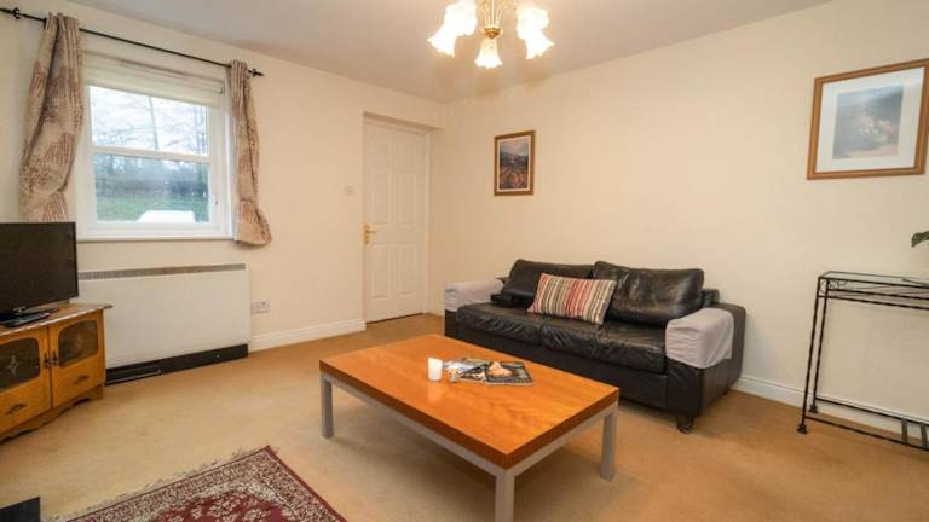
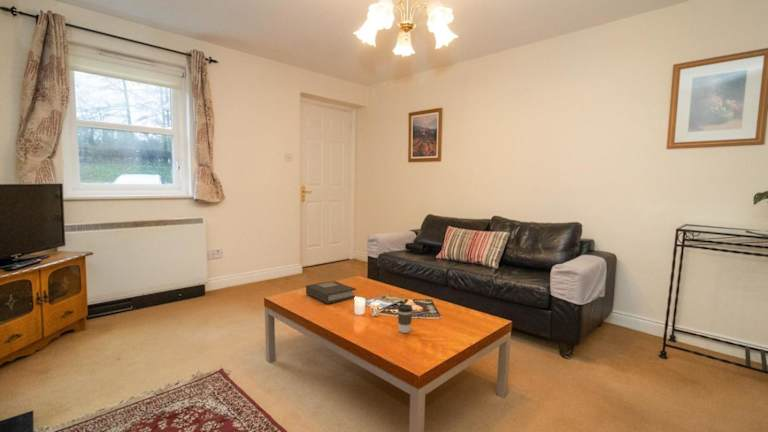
+ coffee cup (404, 318)
+ book (330, 291)
